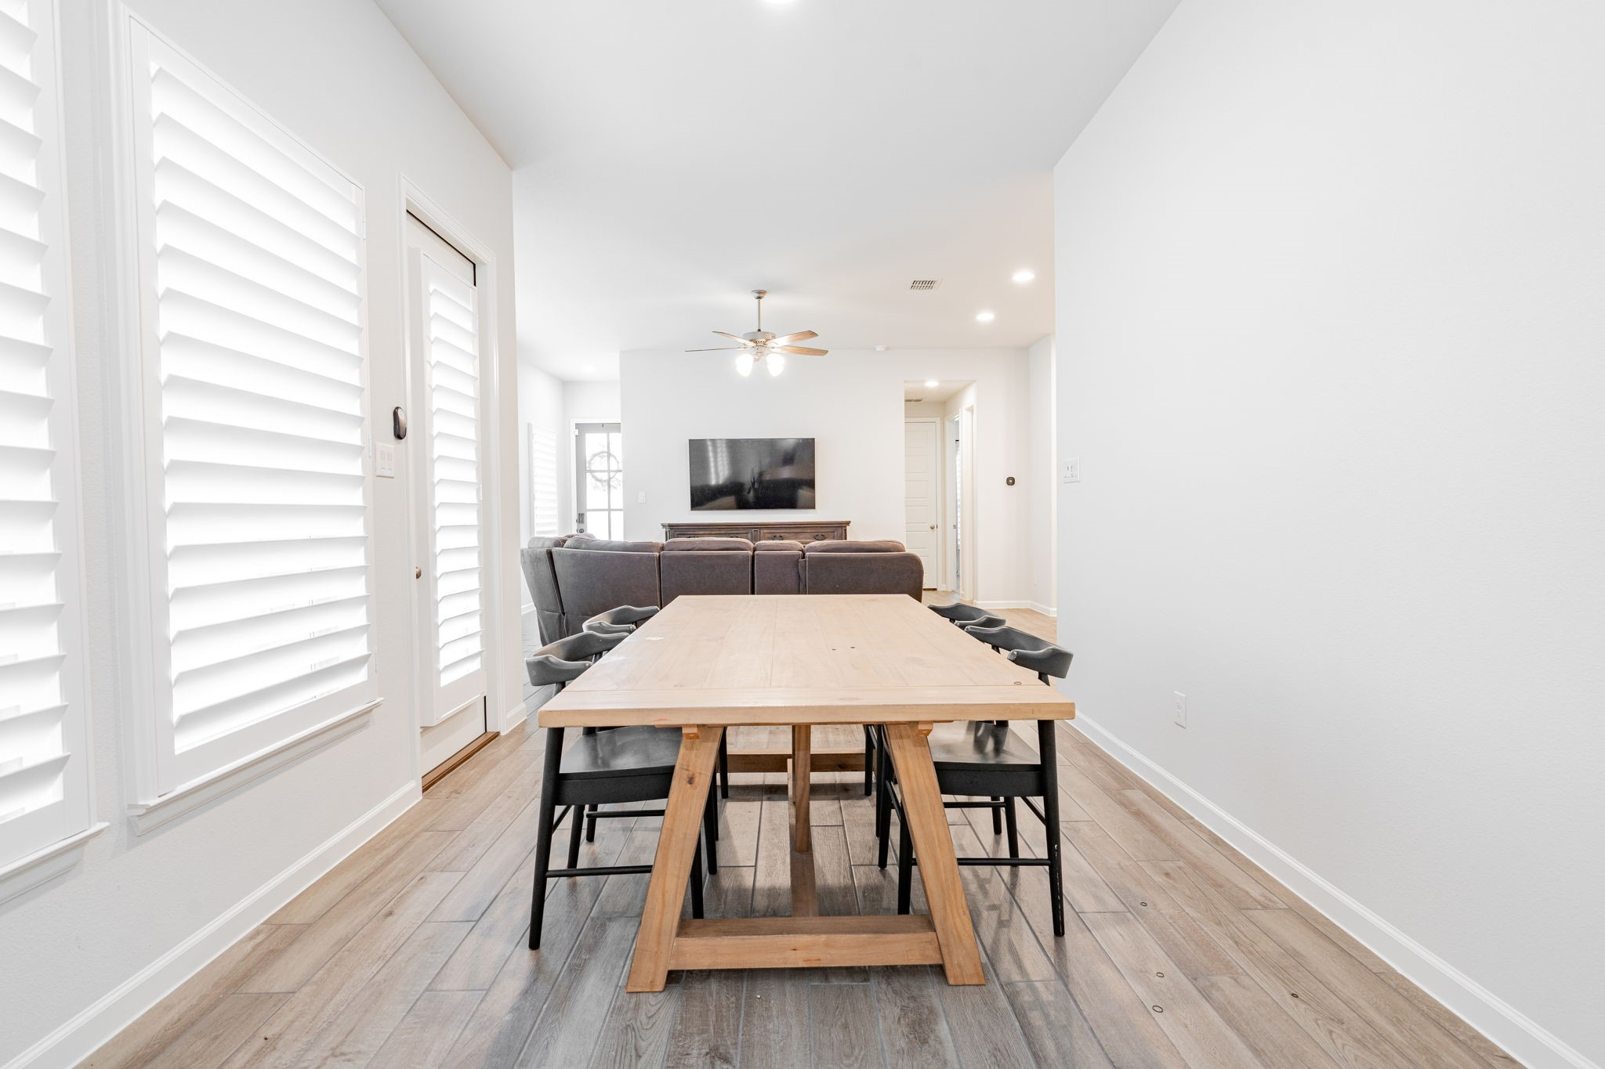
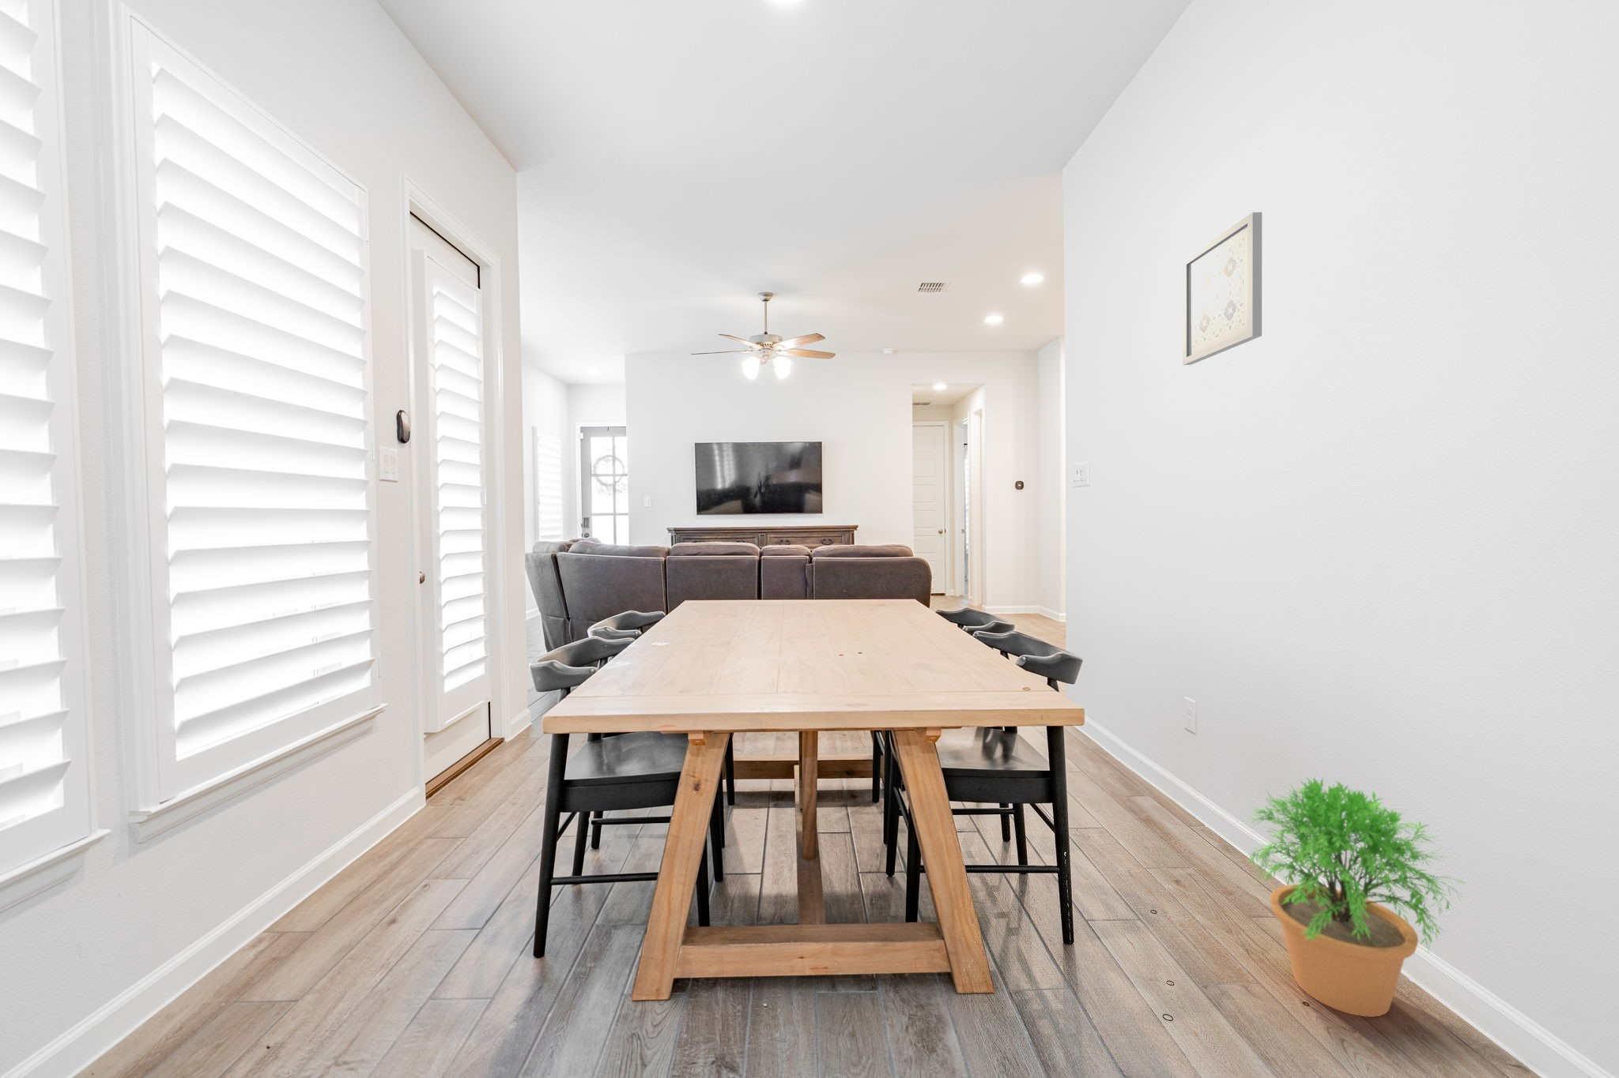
+ potted plant (1340, 883)
+ wall art (1218, 295)
